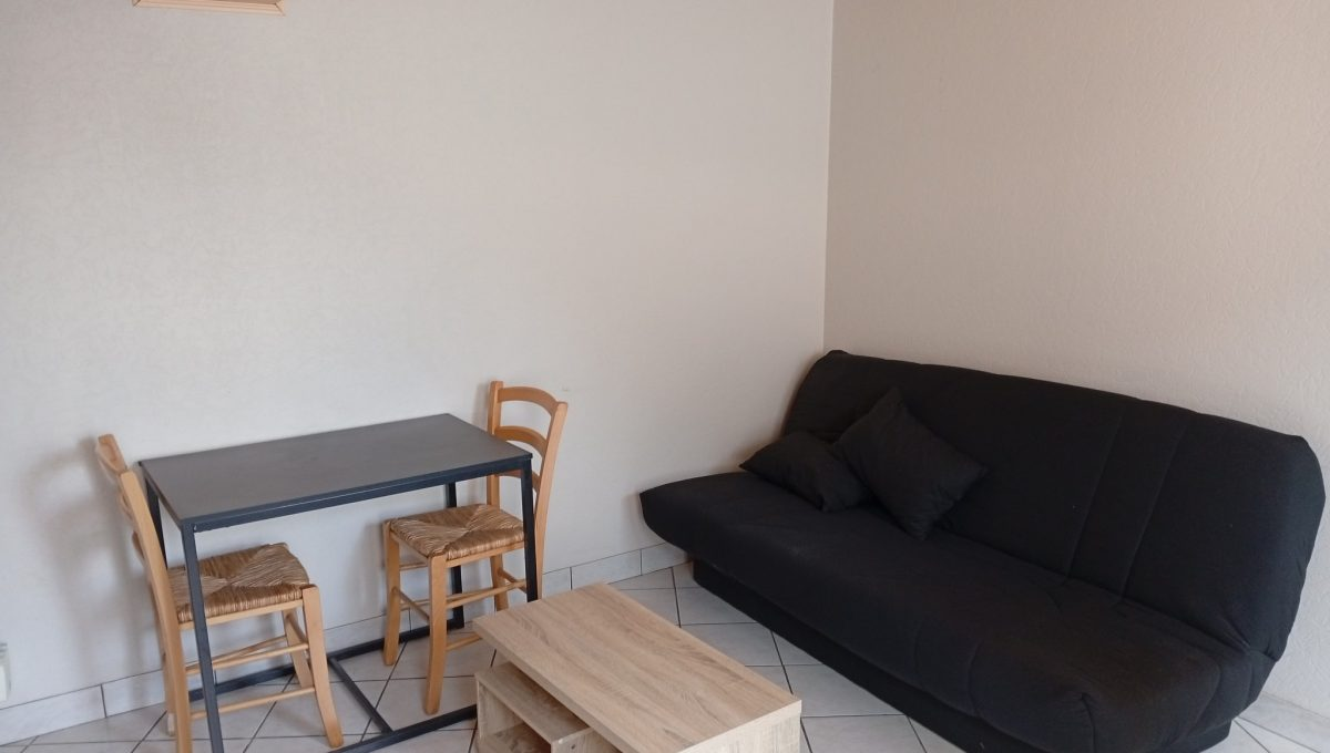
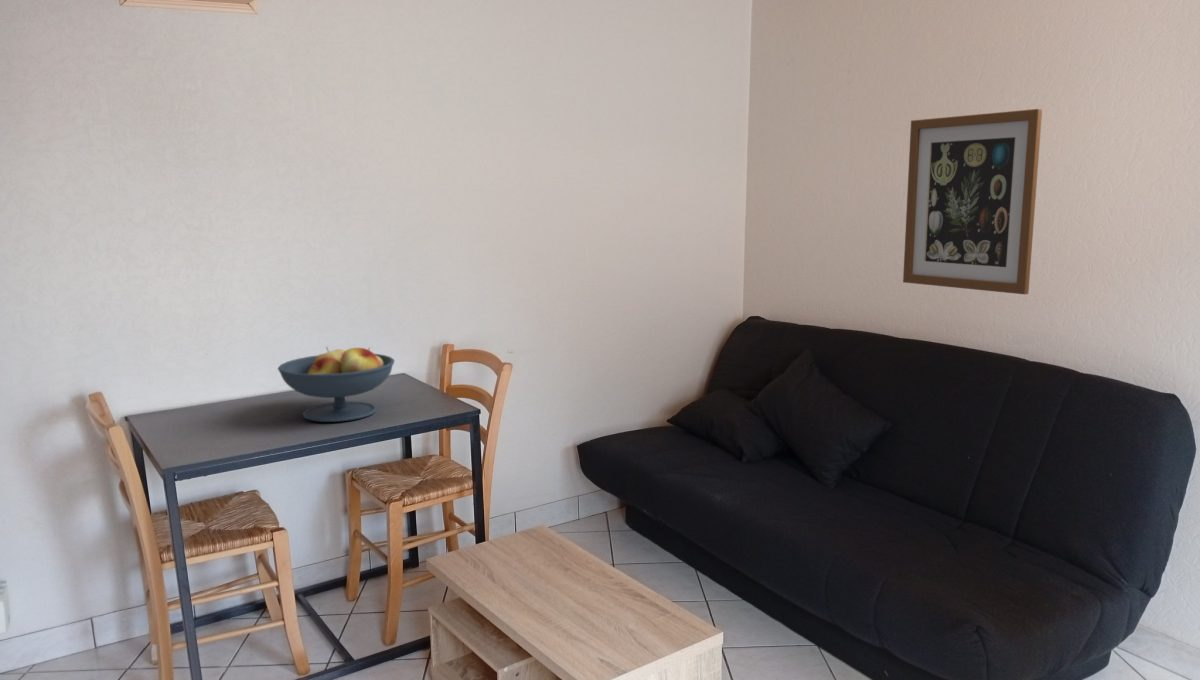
+ wall art (966, 202)
+ fruit bowl (338, 379)
